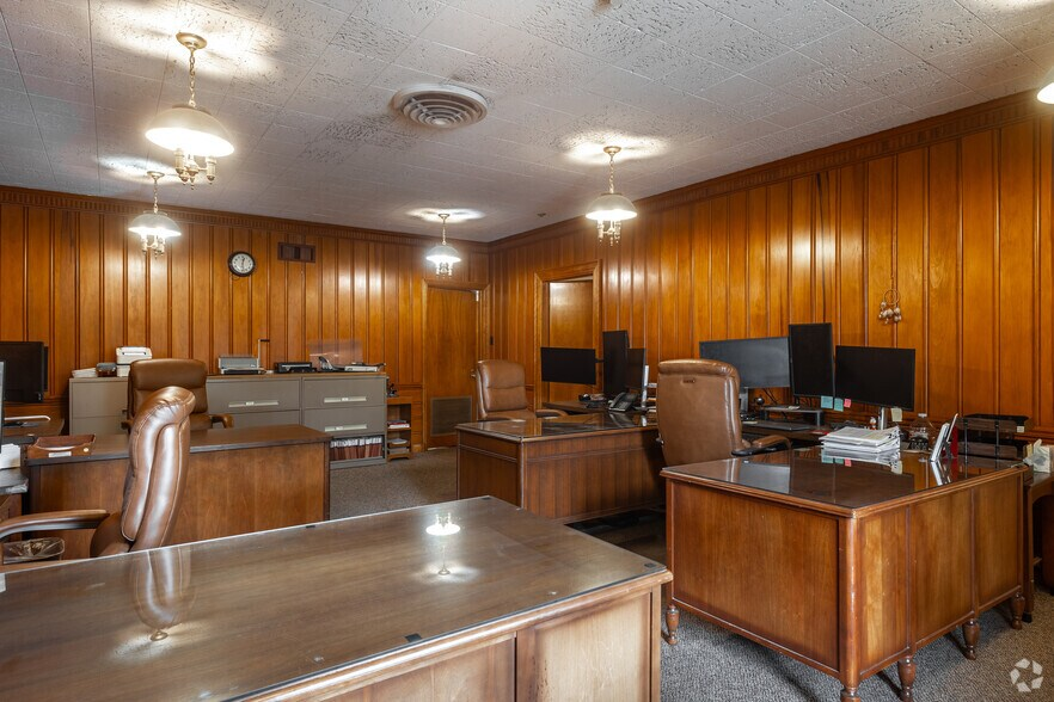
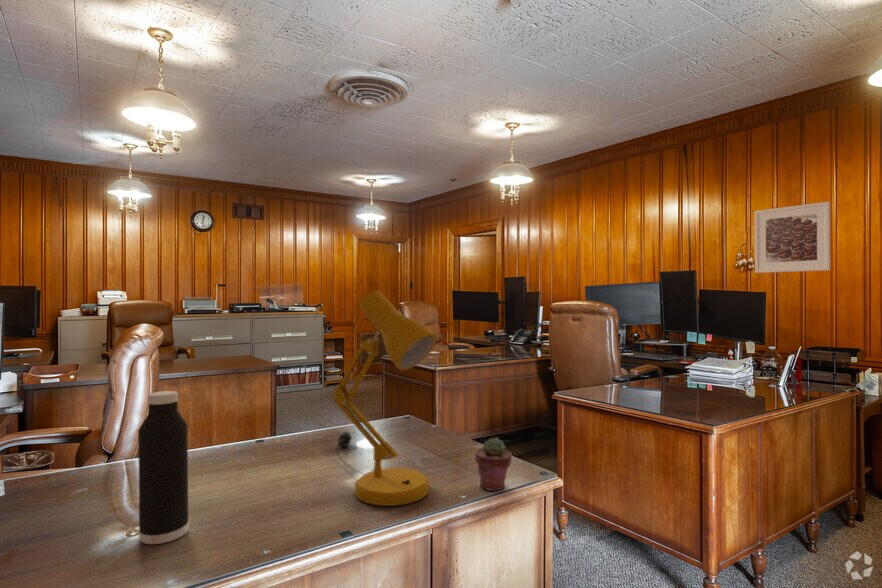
+ water bottle (163, 463)
+ potted succulent (493, 462)
+ desk lamp (363, 377)
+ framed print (790, 239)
